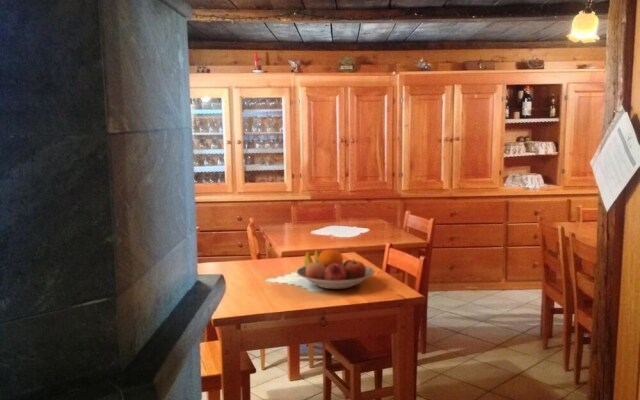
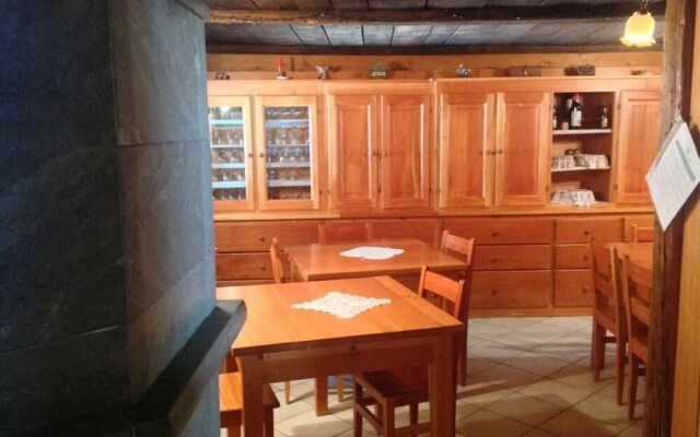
- fruit bowl (335, 267)
